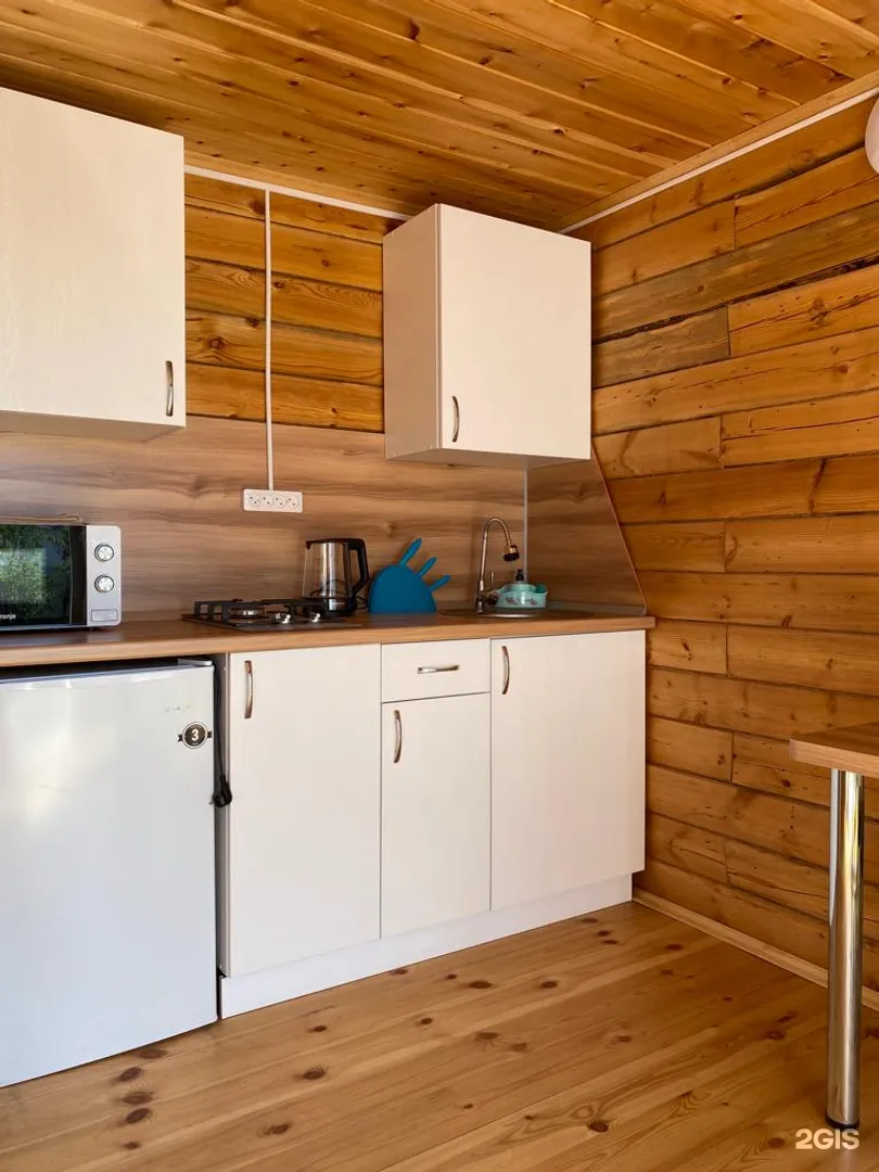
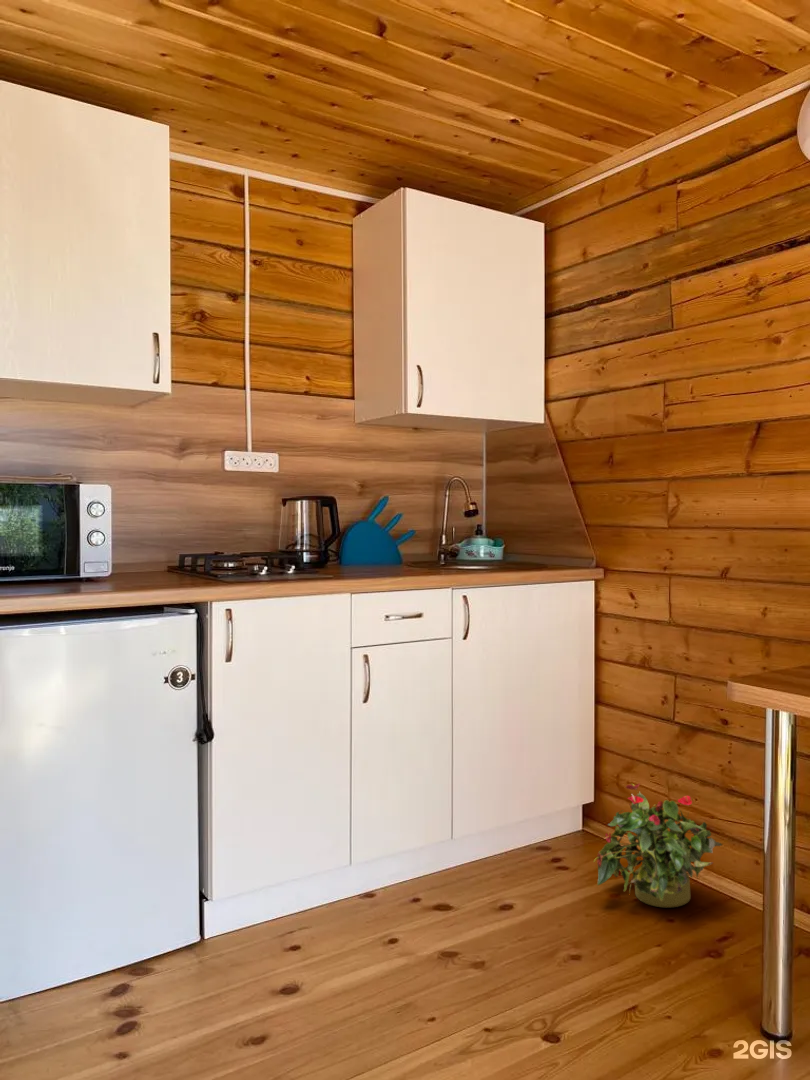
+ potted plant (657, 847)
